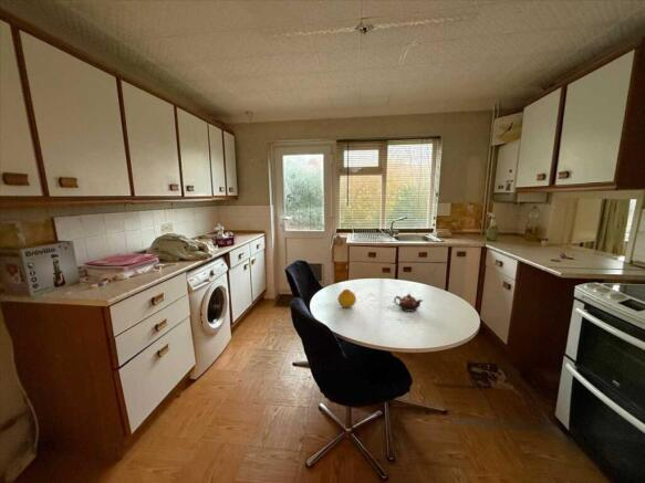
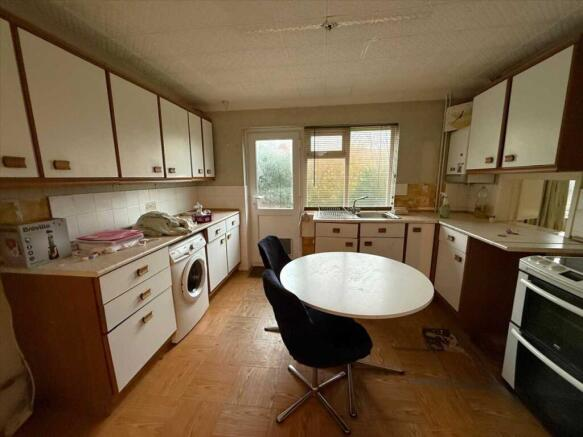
- fruit (346, 297)
- teapot (407, 301)
